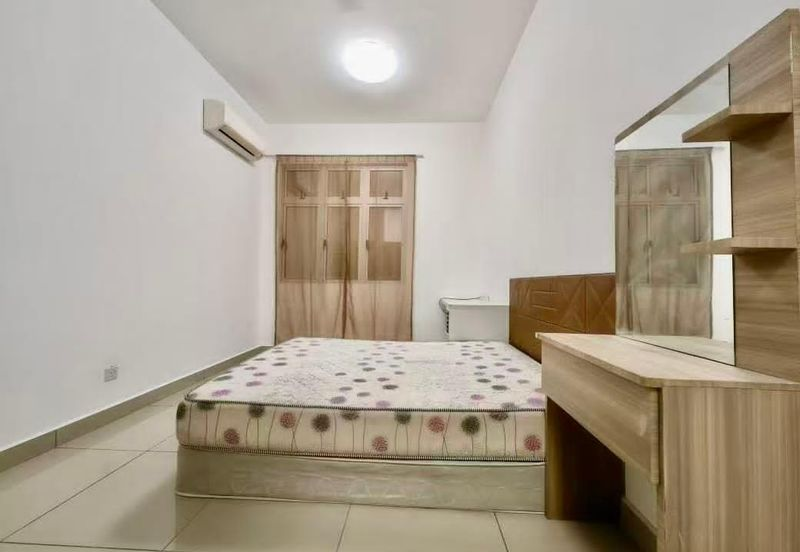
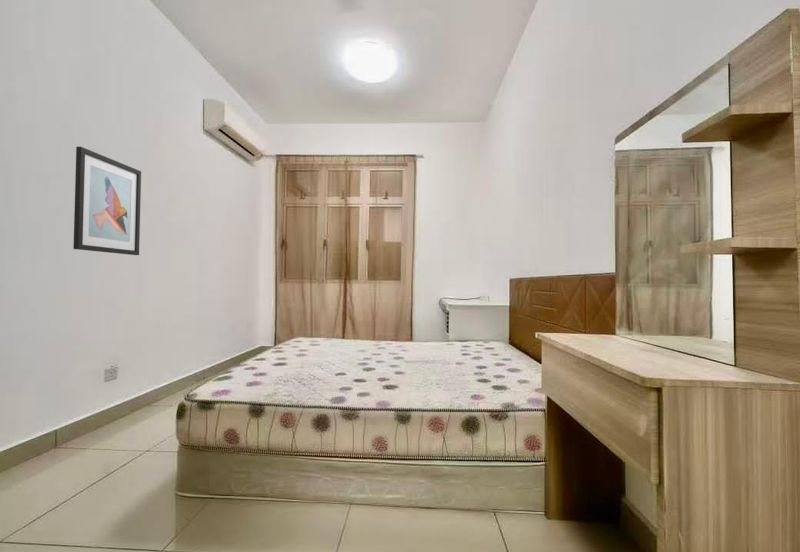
+ wall art (110, 206)
